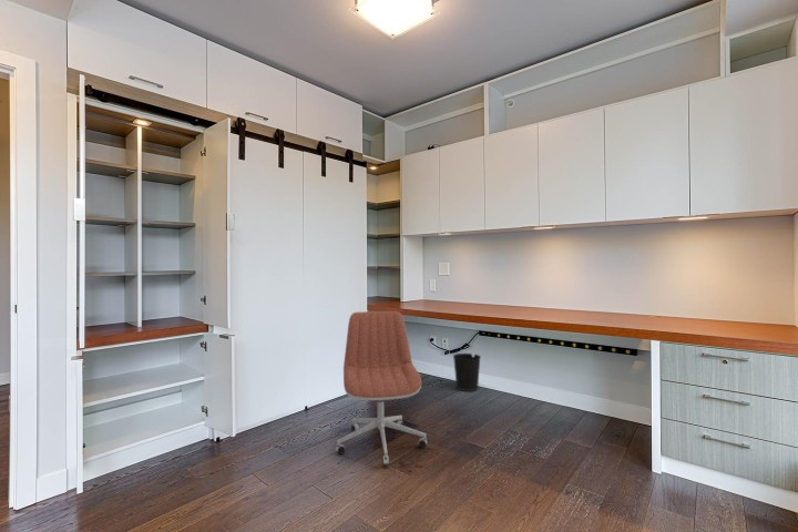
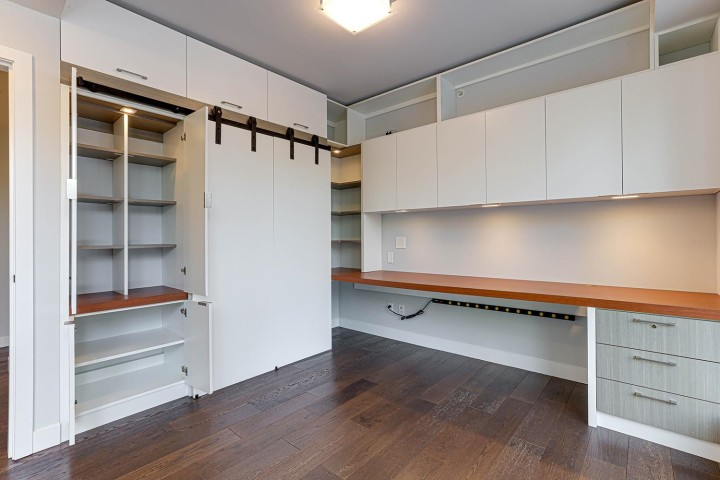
- office chair (380, 379)
- wastebasket (467, 371)
